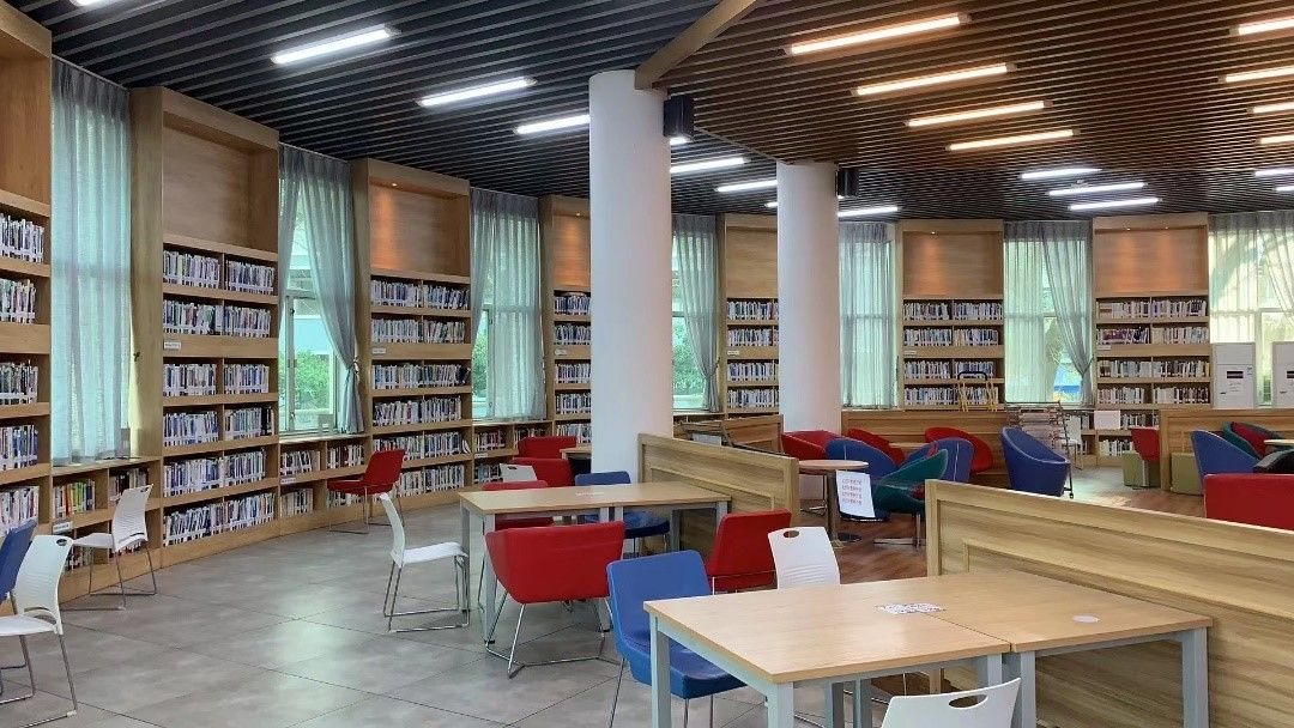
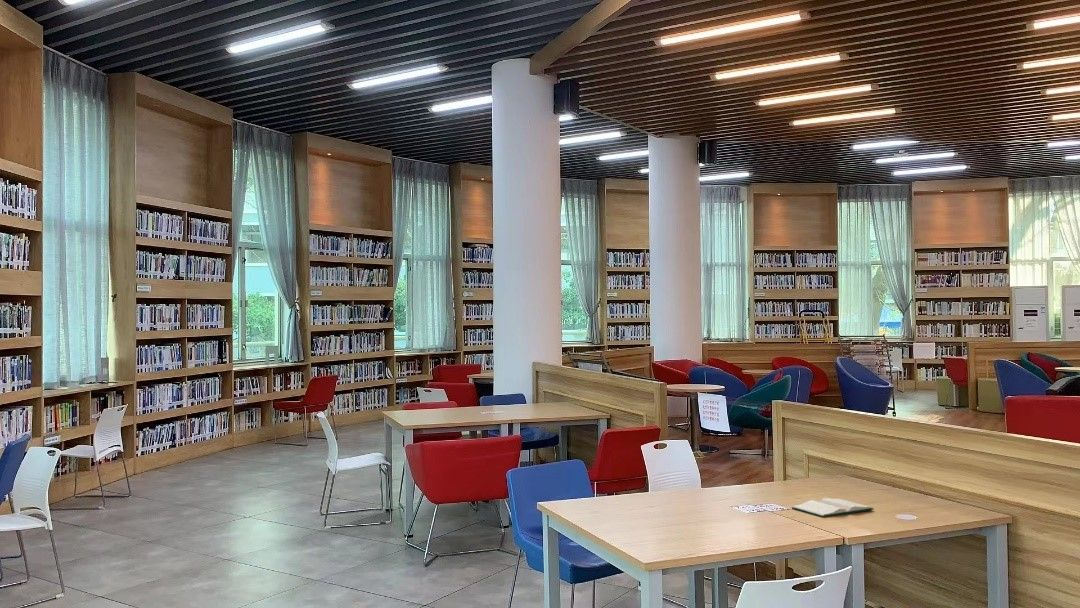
+ hardback book (832, 506)
